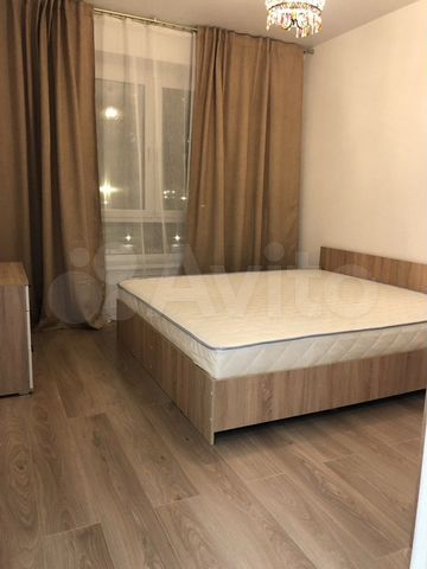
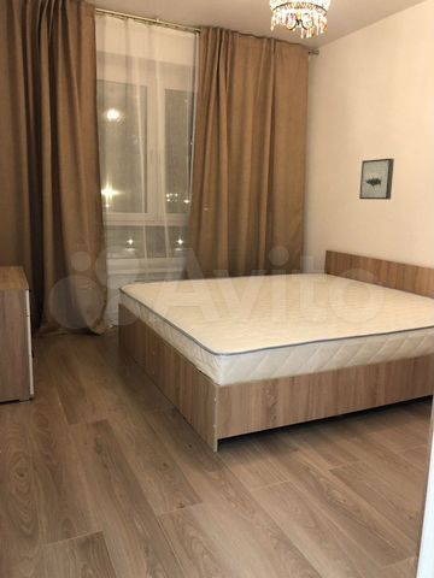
+ wall art (375, 179)
